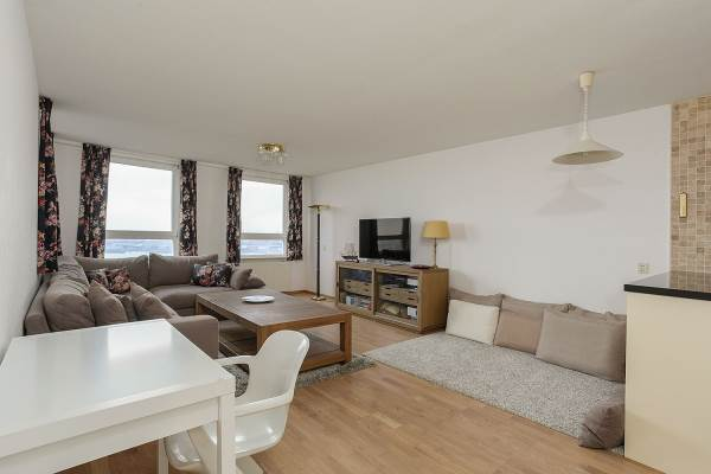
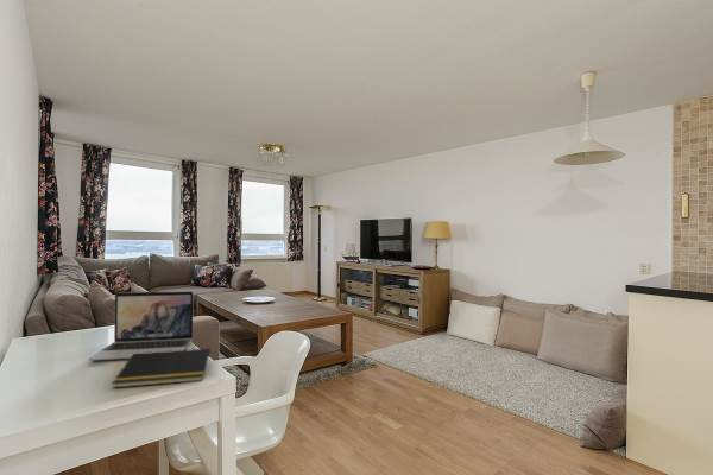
+ laptop (145, 323)
+ notepad (165, 366)
